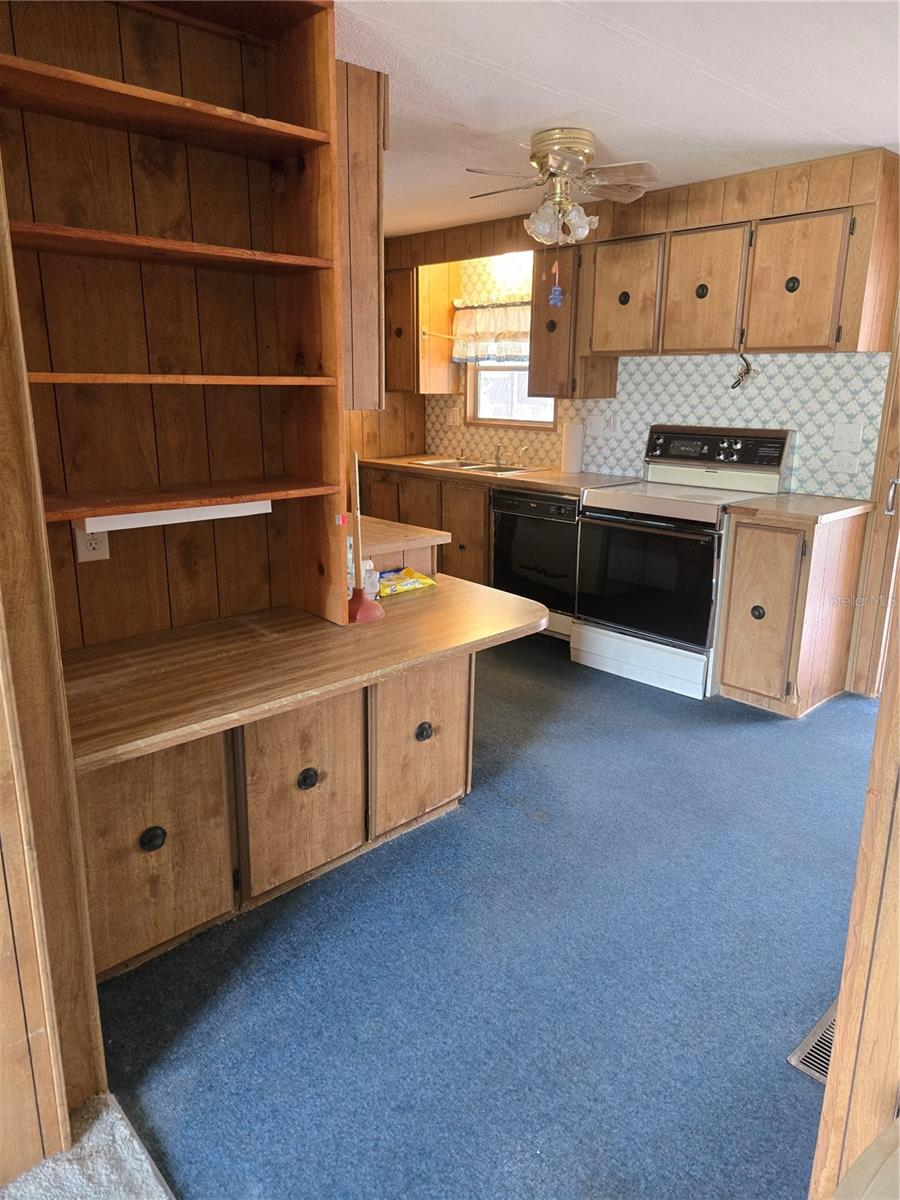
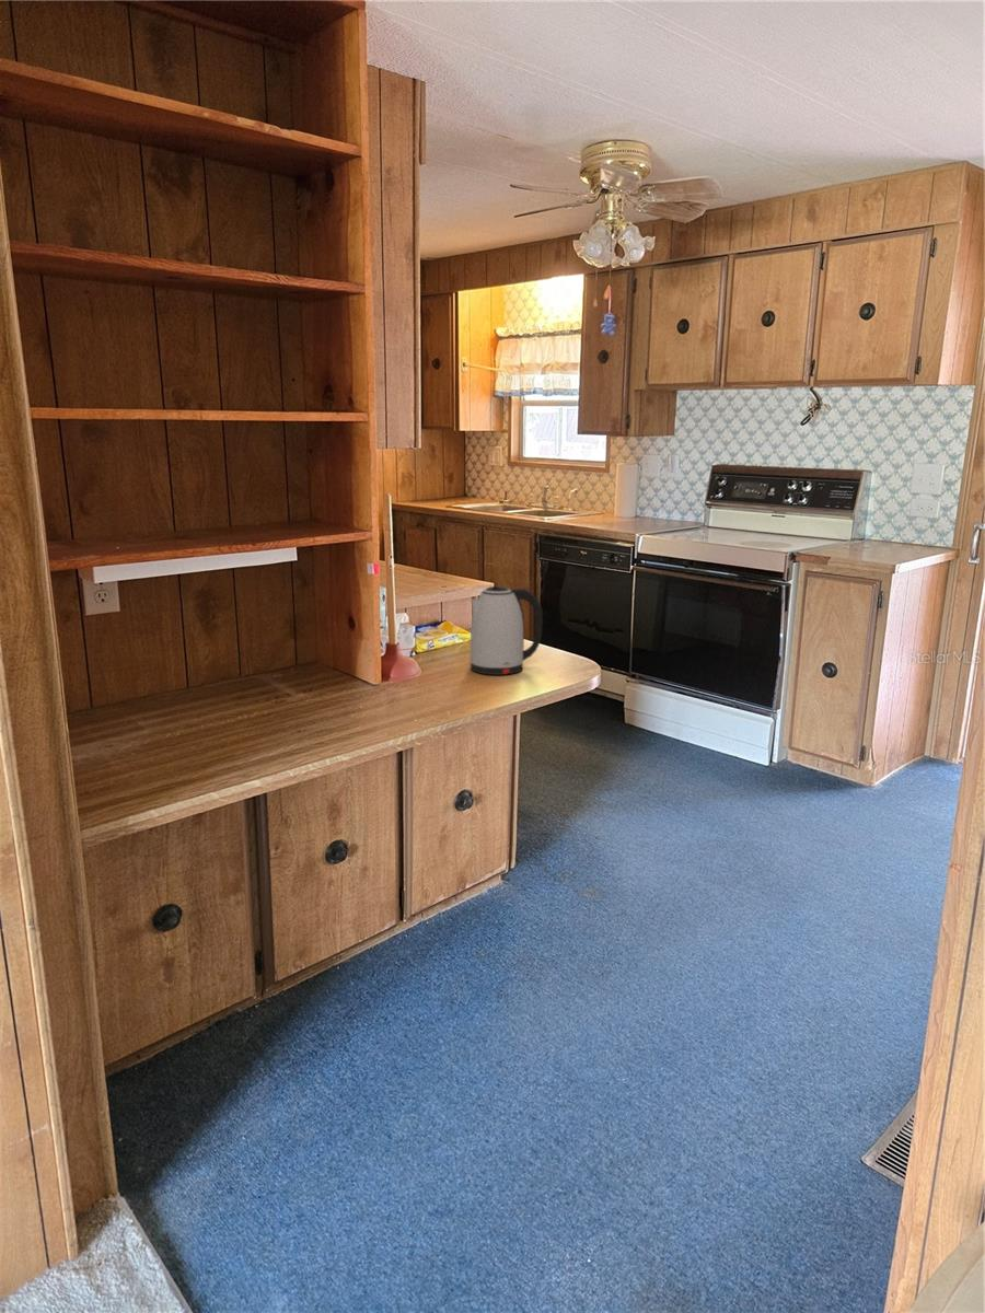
+ kettle (506, 627)
